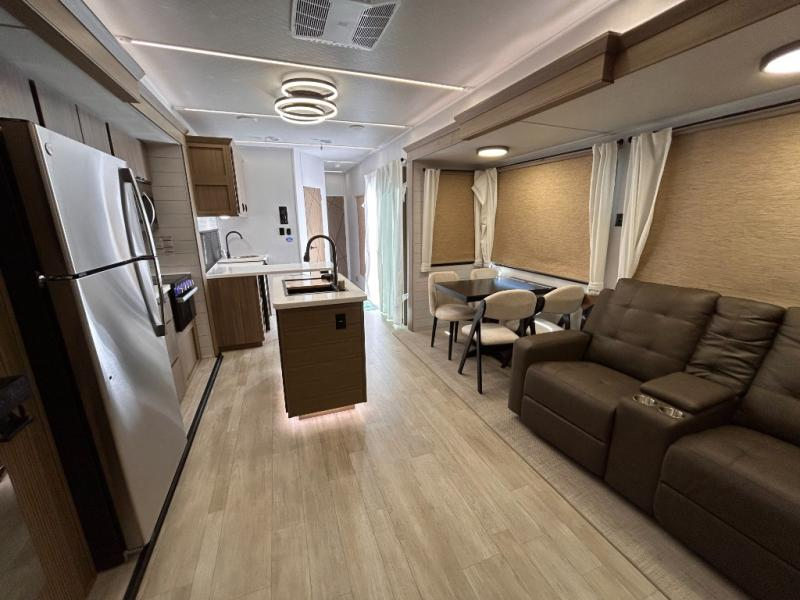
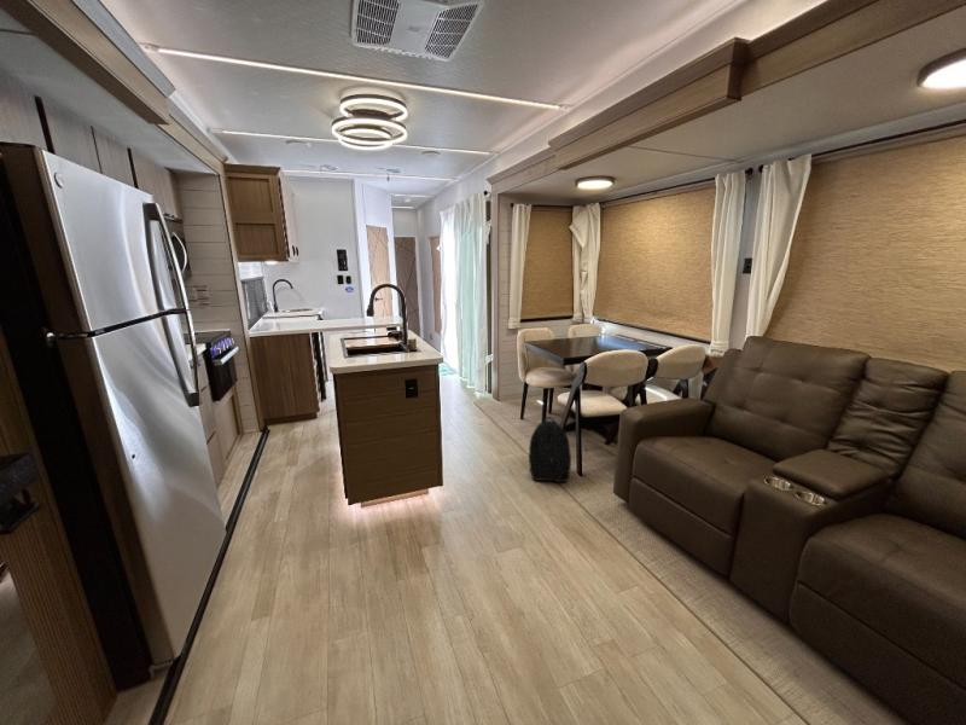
+ backpack (549, 447)
